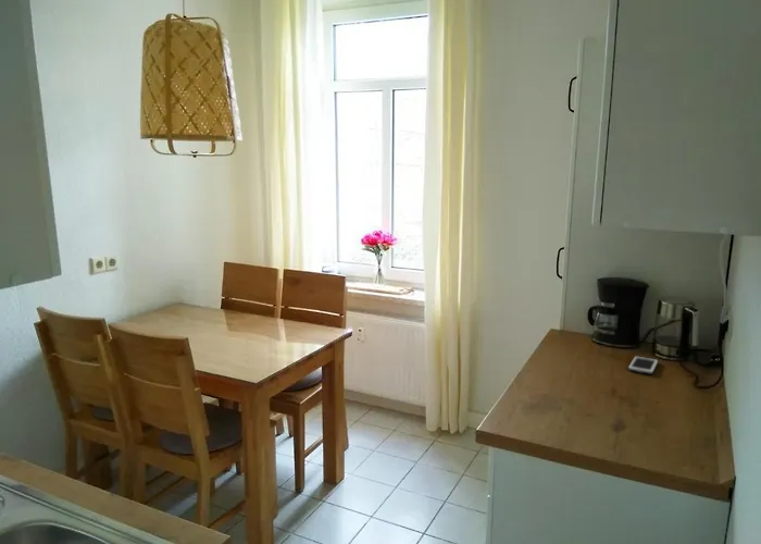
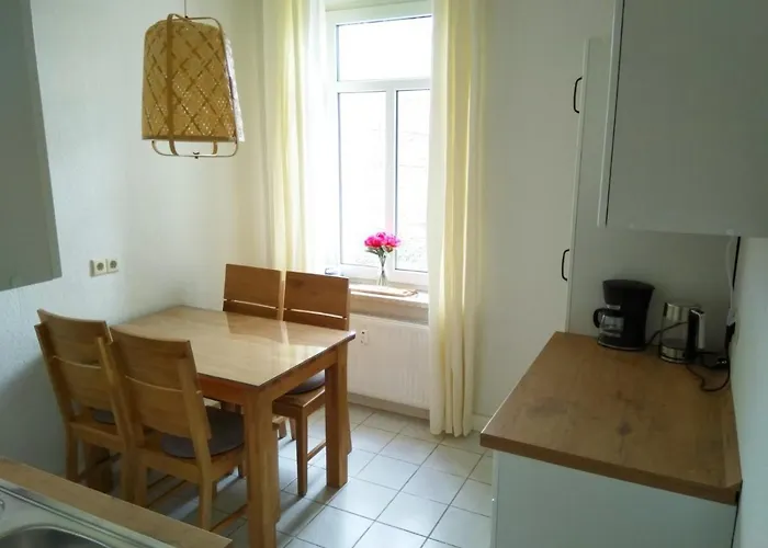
- cell phone (643, 364)
